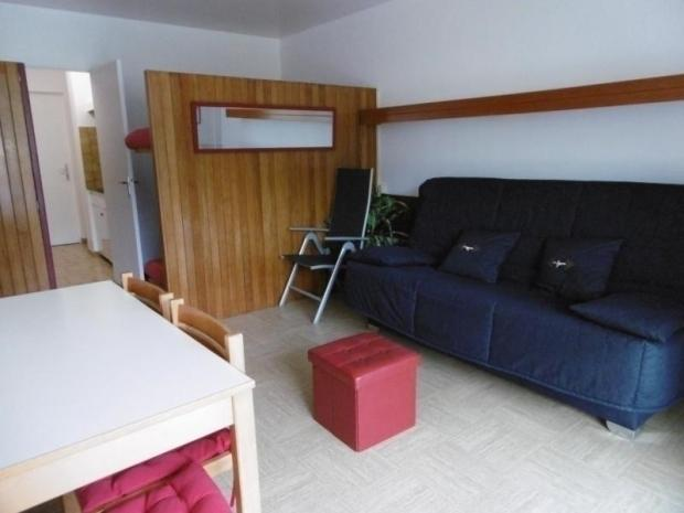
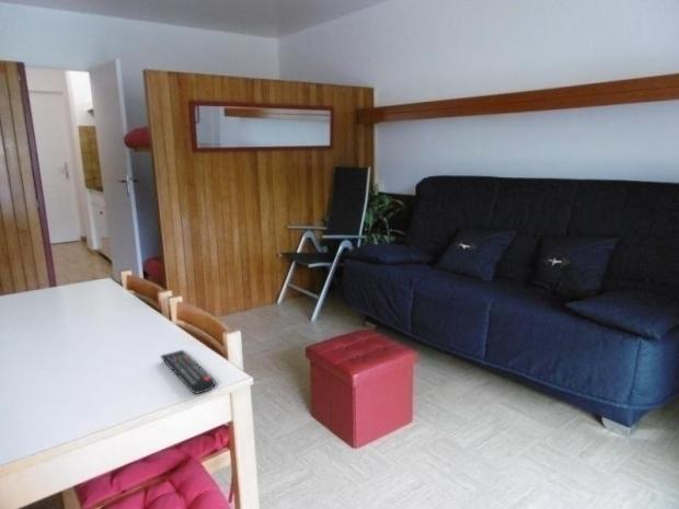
+ remote control (186, 370)
